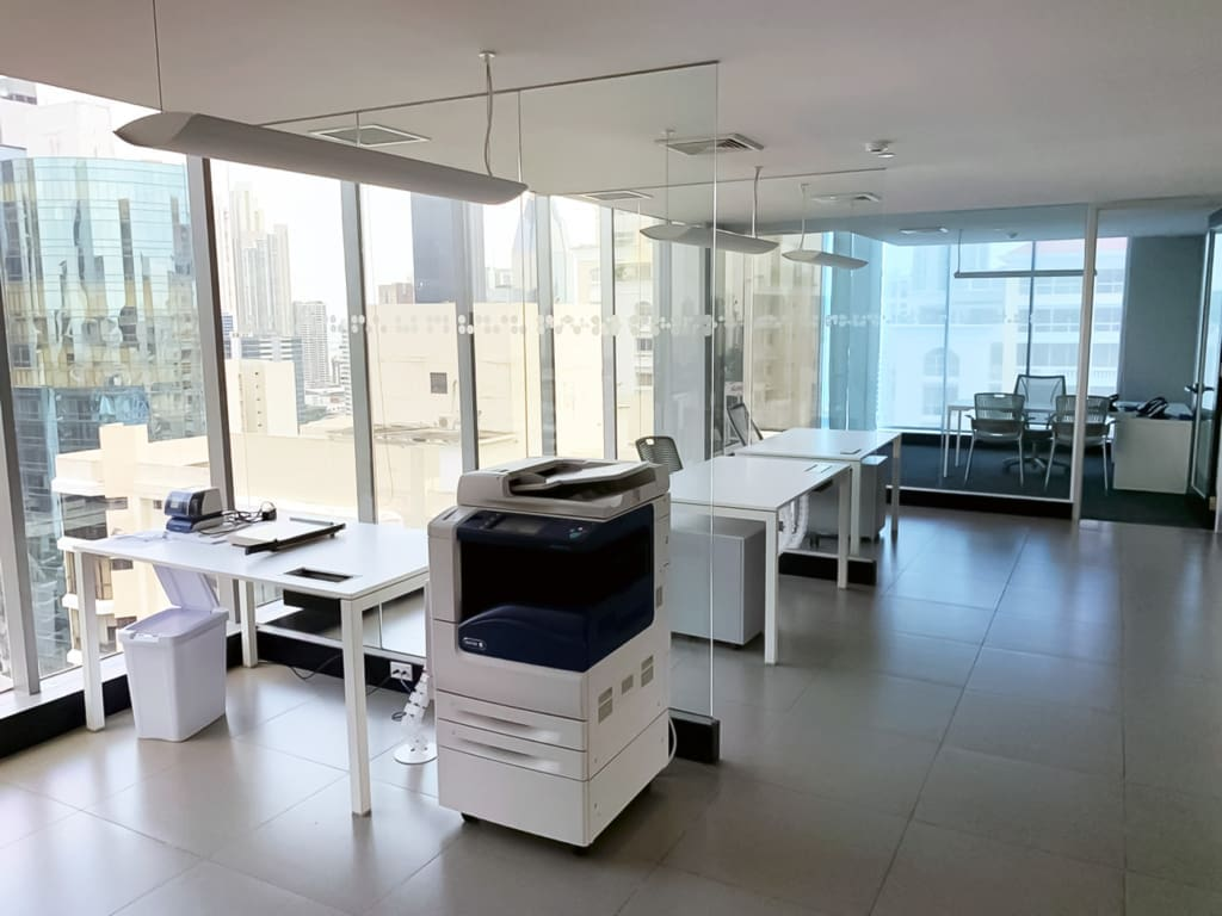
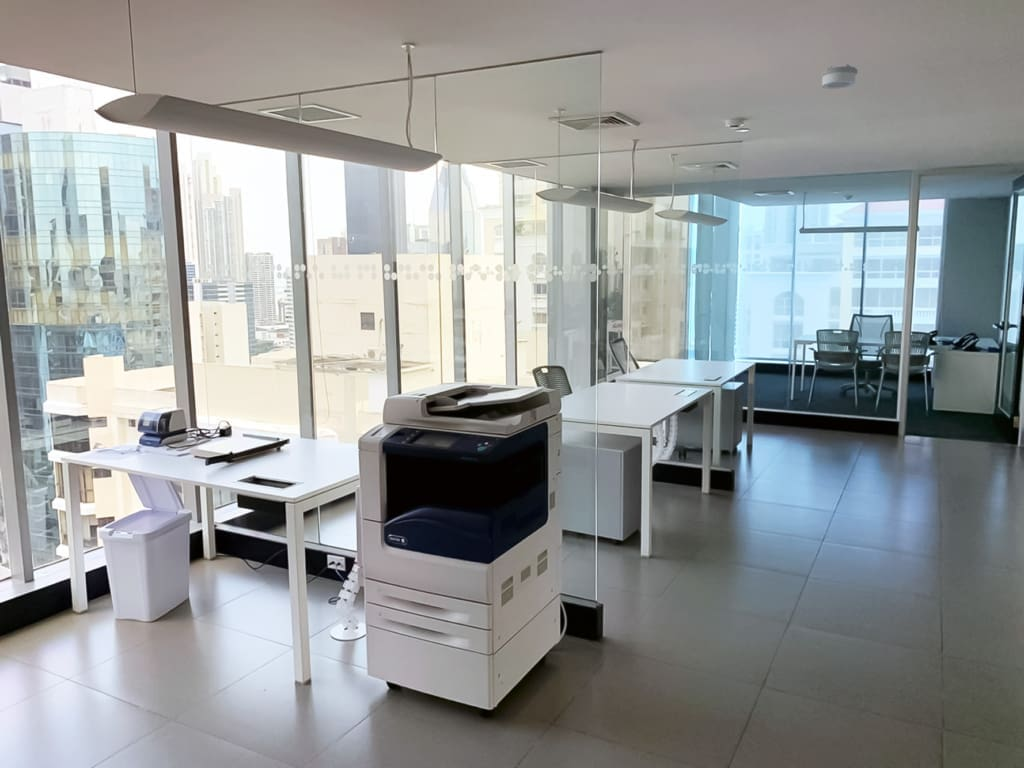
+ smoke detector (838, 75)
